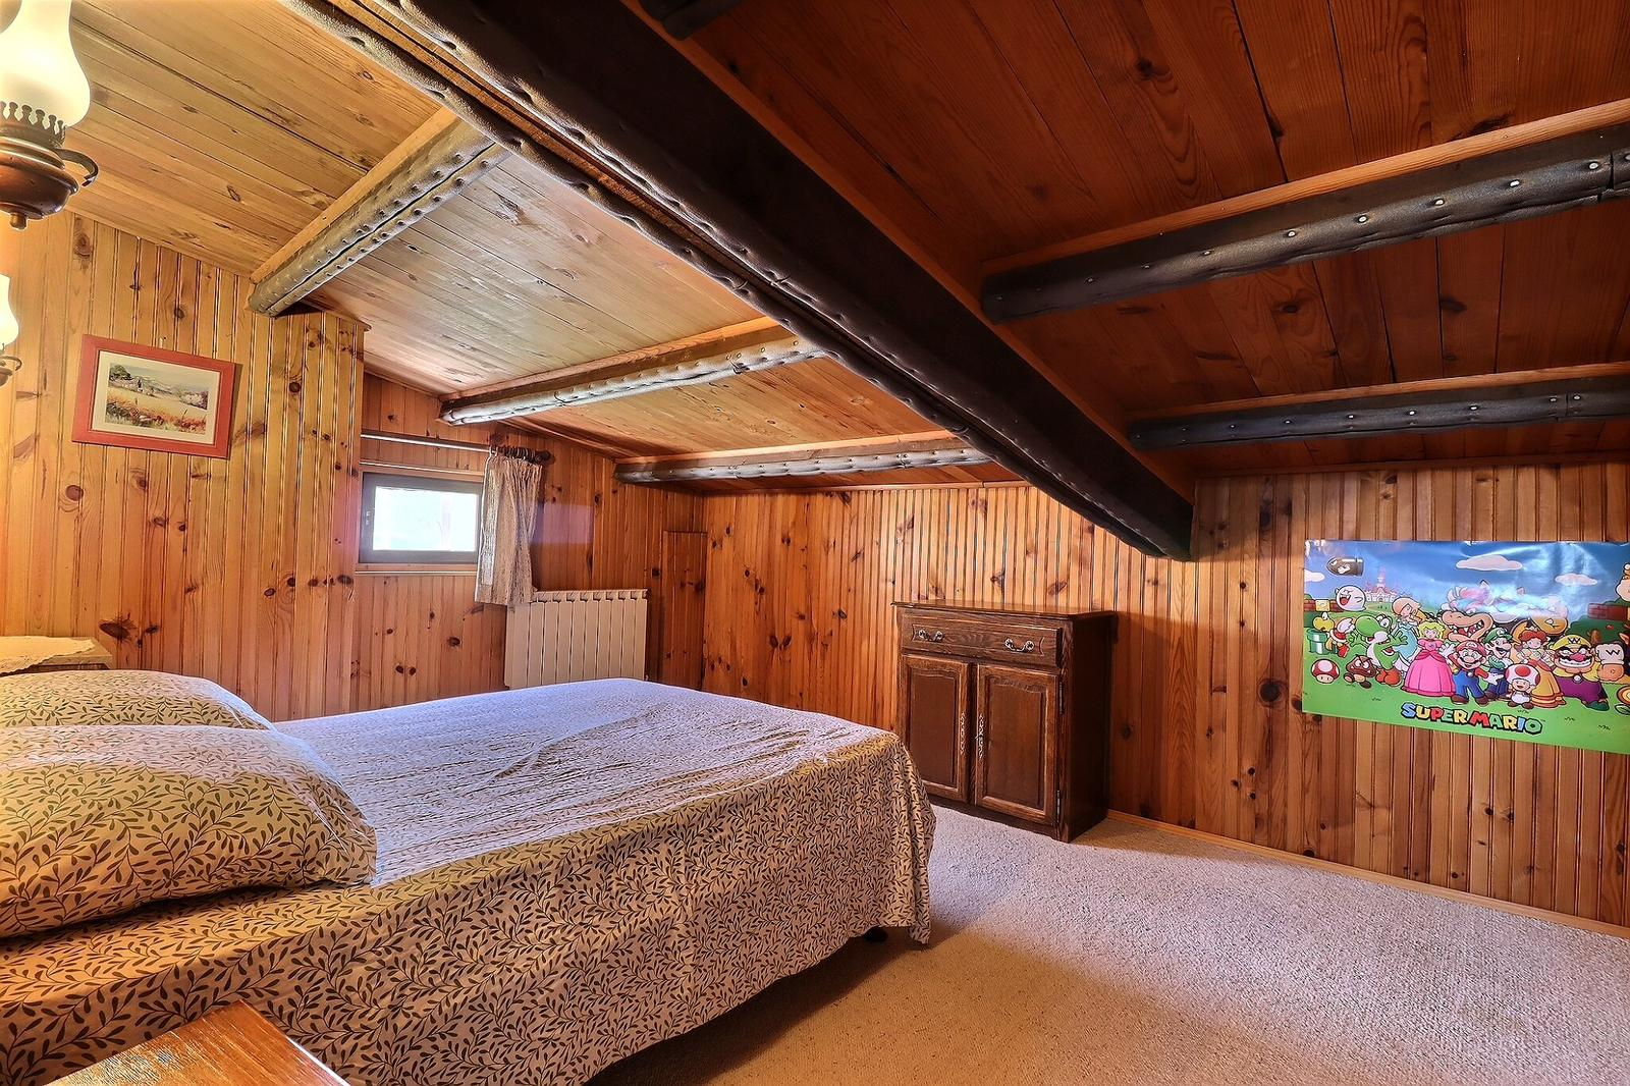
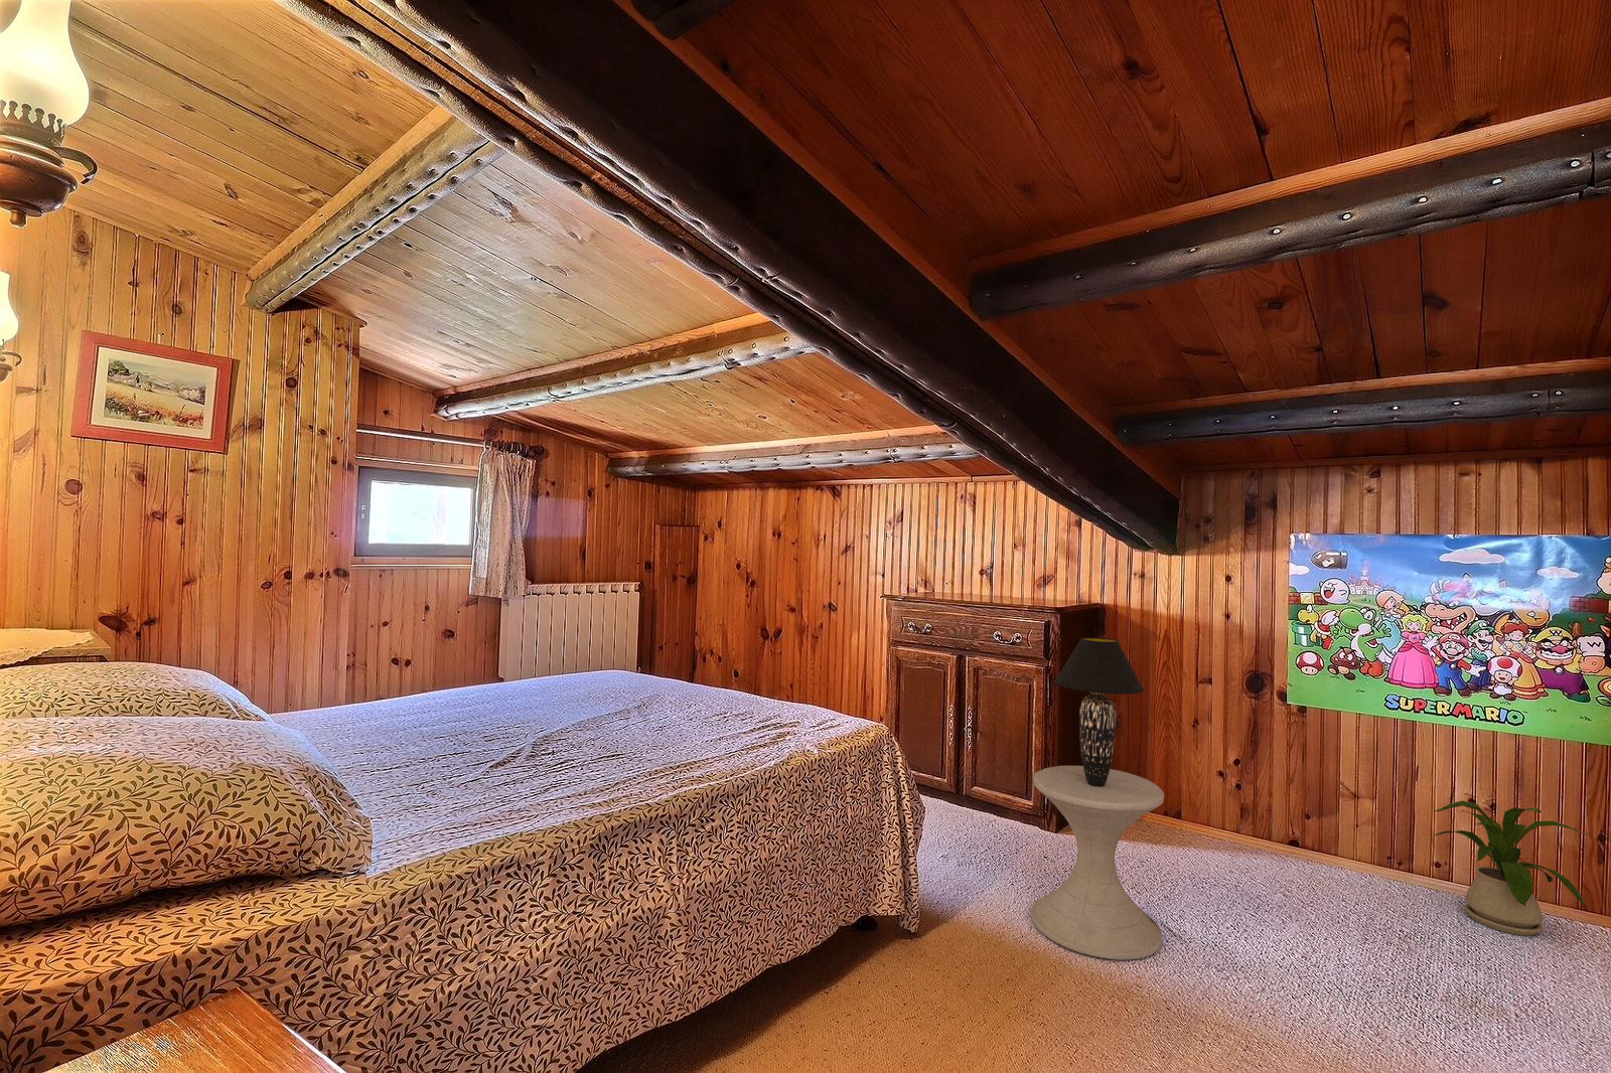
+ house plant (1507, 855)
+ table lamp (1097, 710)
+ side table (1096, 854)
